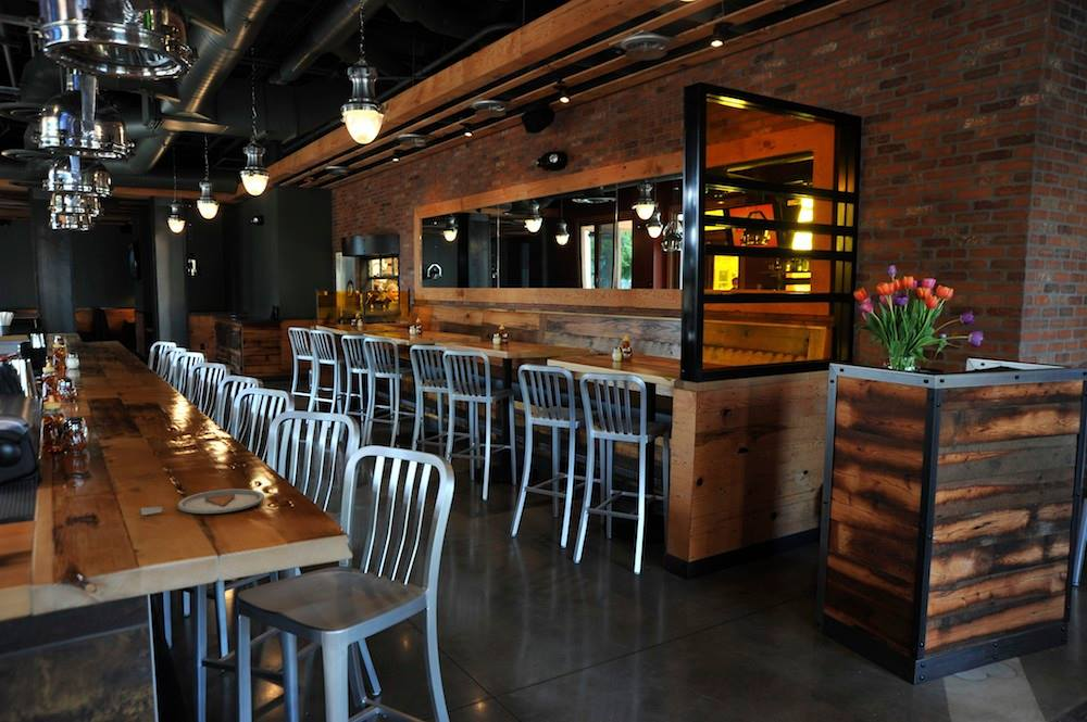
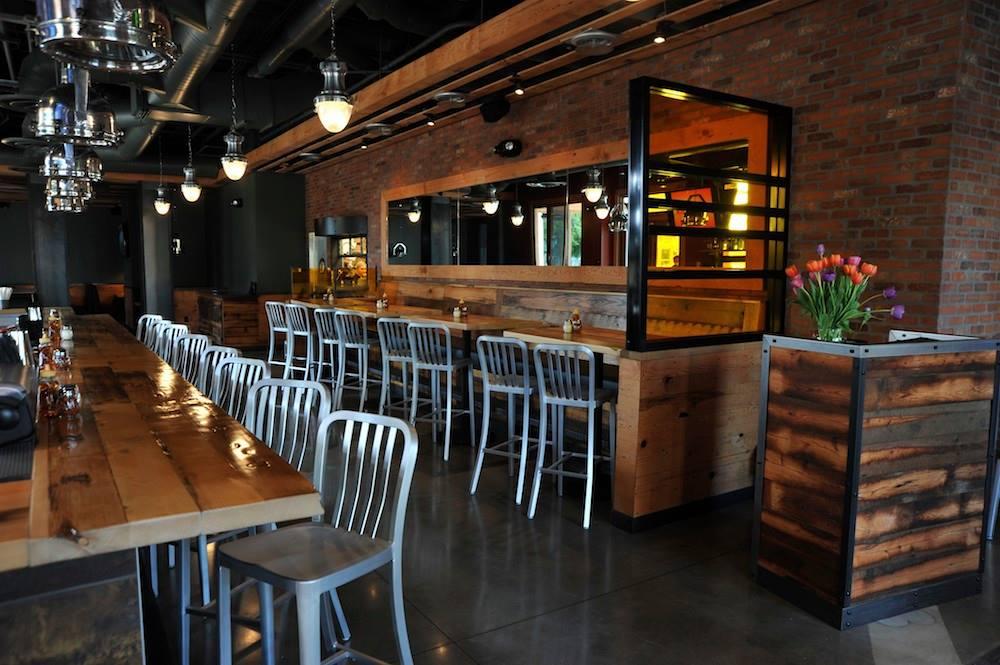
- dinner plate (204, 502)
